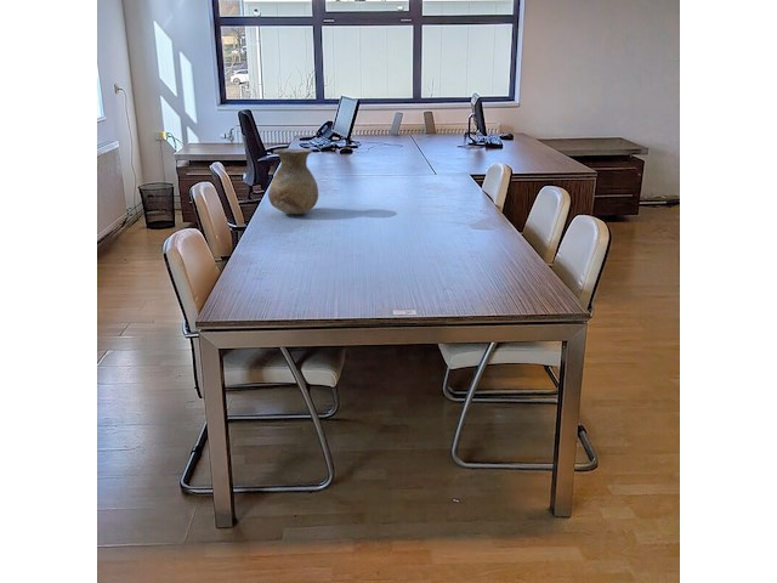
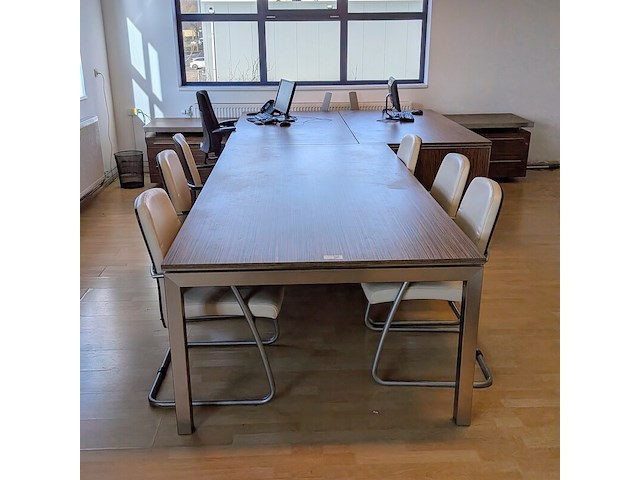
- vase (293, 181)
